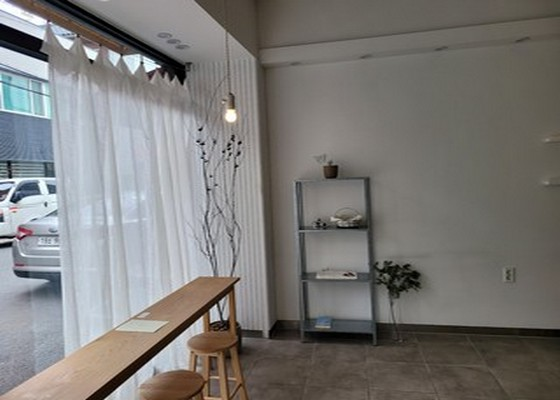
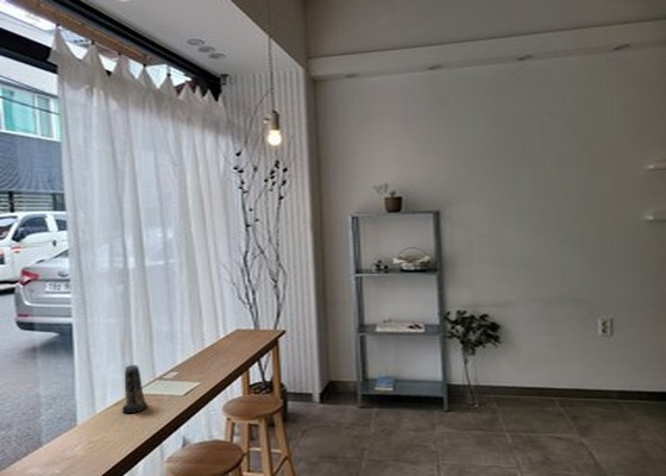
+ candle (133, 387)
